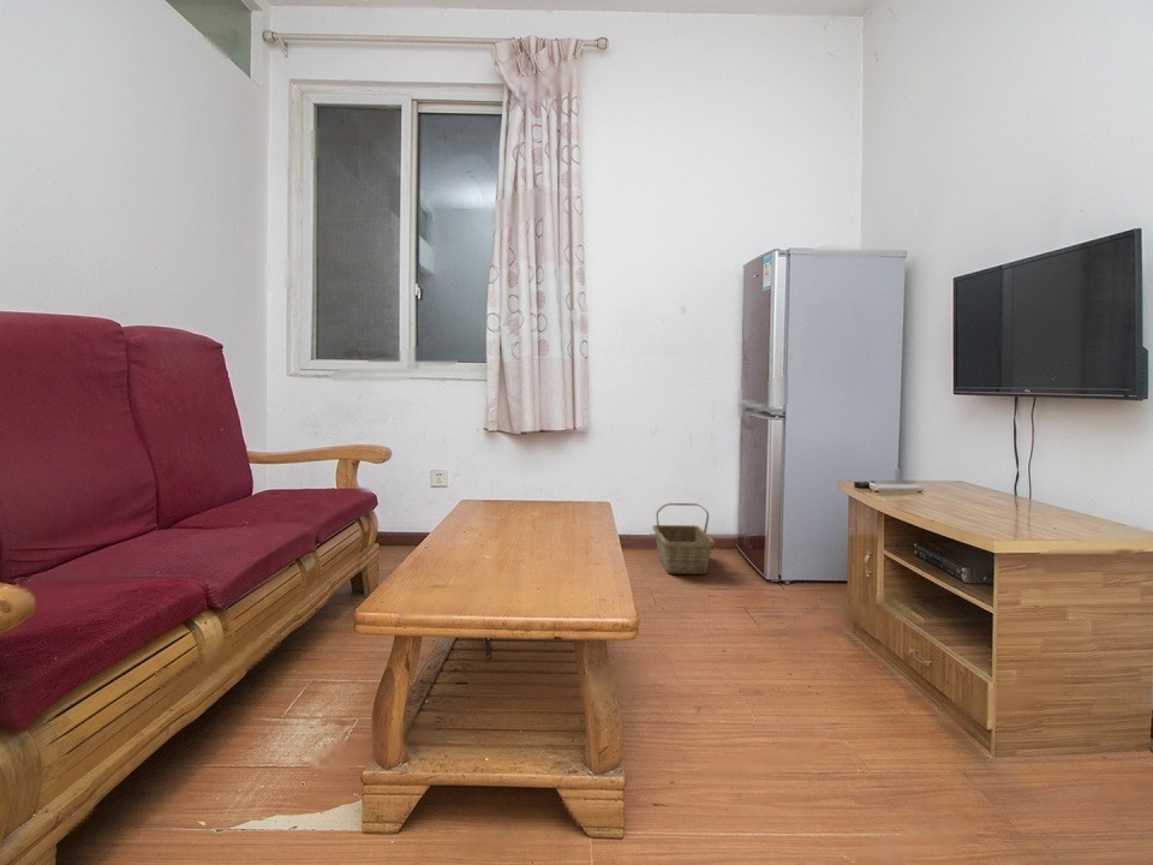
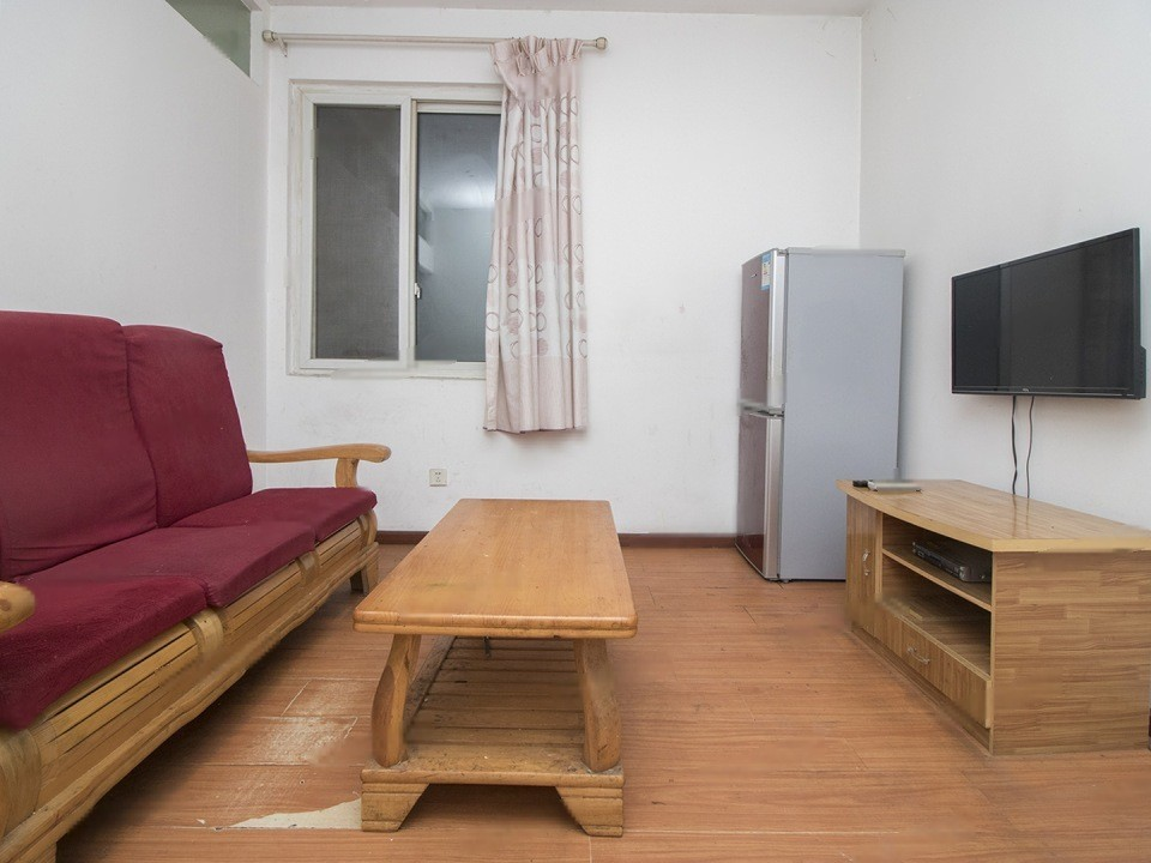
- basket (682, 533)
